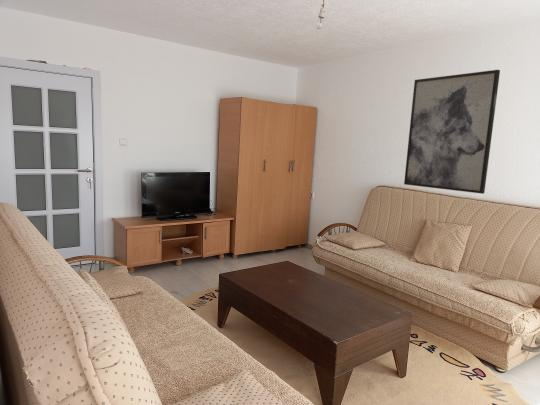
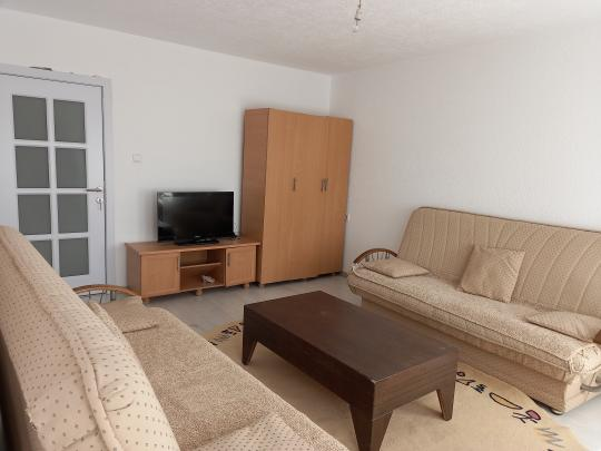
- wall art (447, 133)
